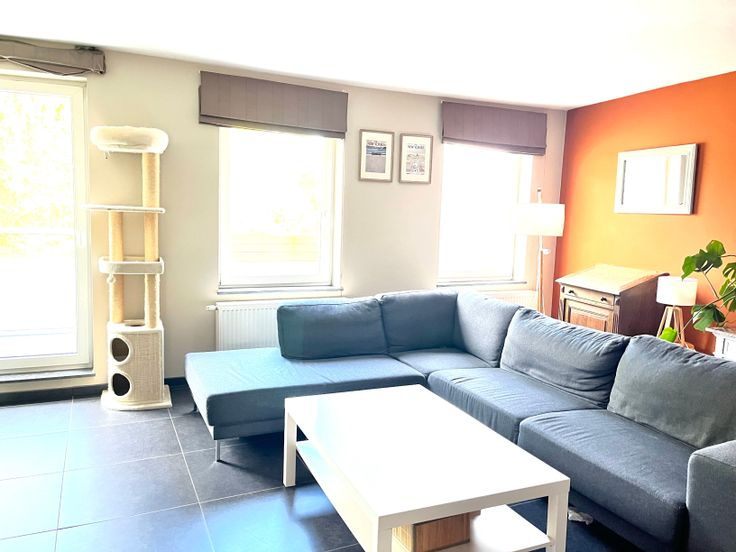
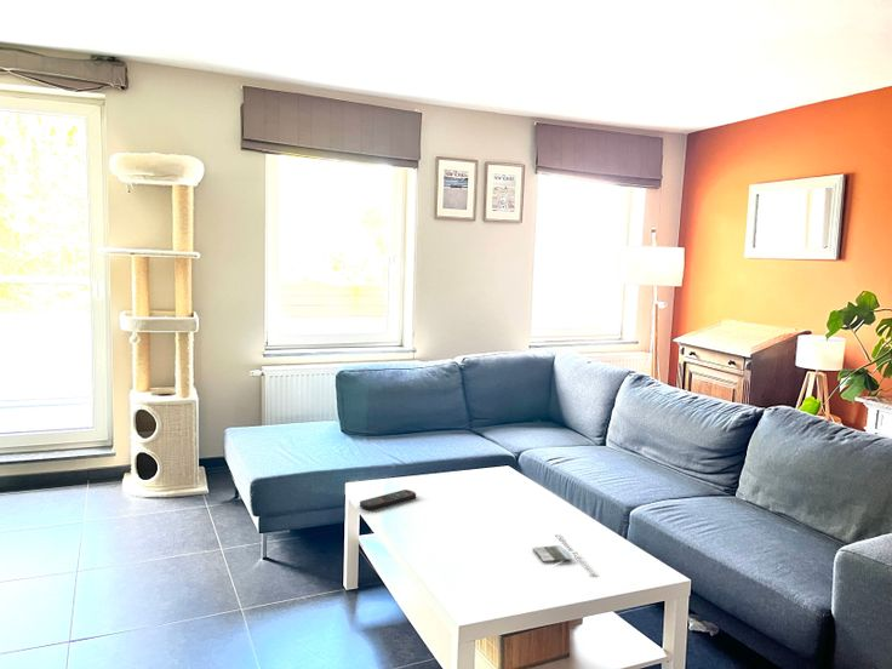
+ remote control (388, 499)
+ magazine (558, 553)
